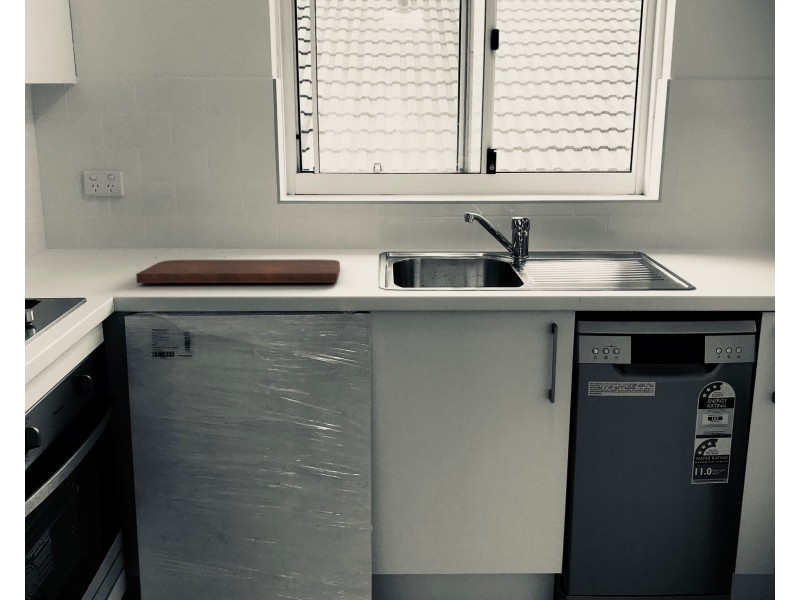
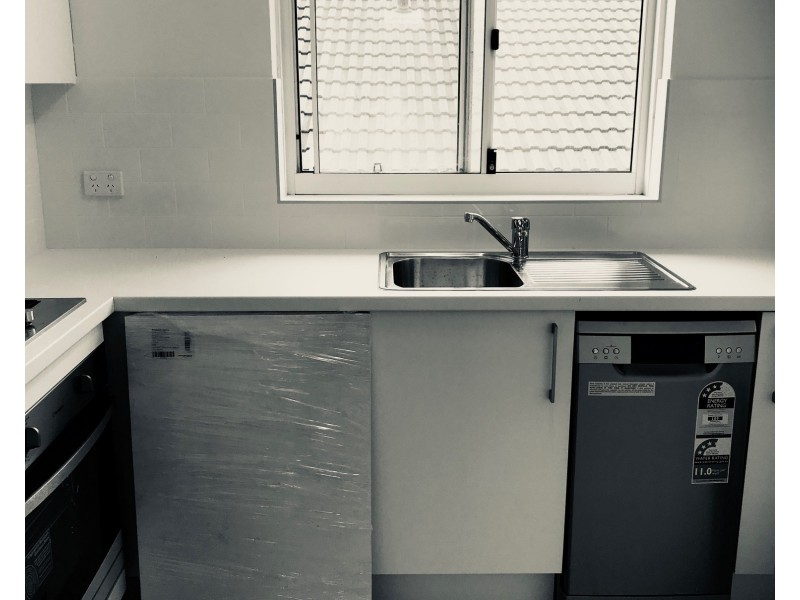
- cutting board (245, 270)
